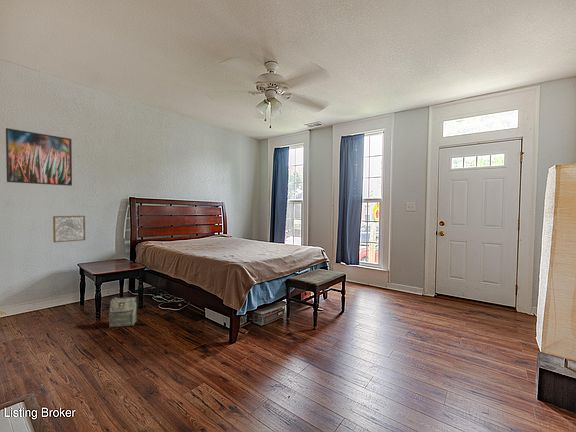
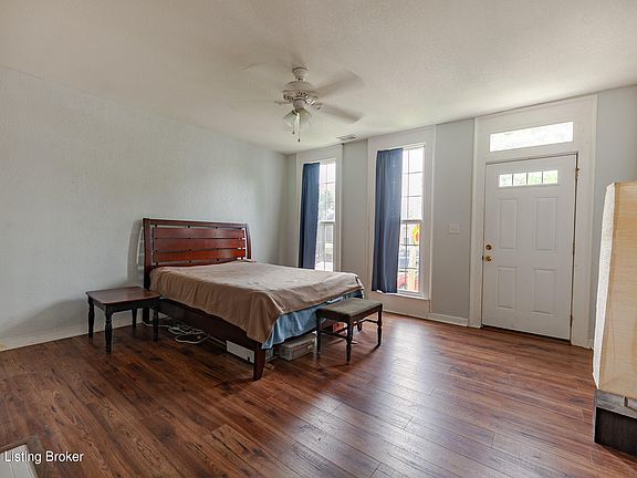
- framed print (41, 159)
- wall art (69, 228)
- bag (123, 311)
